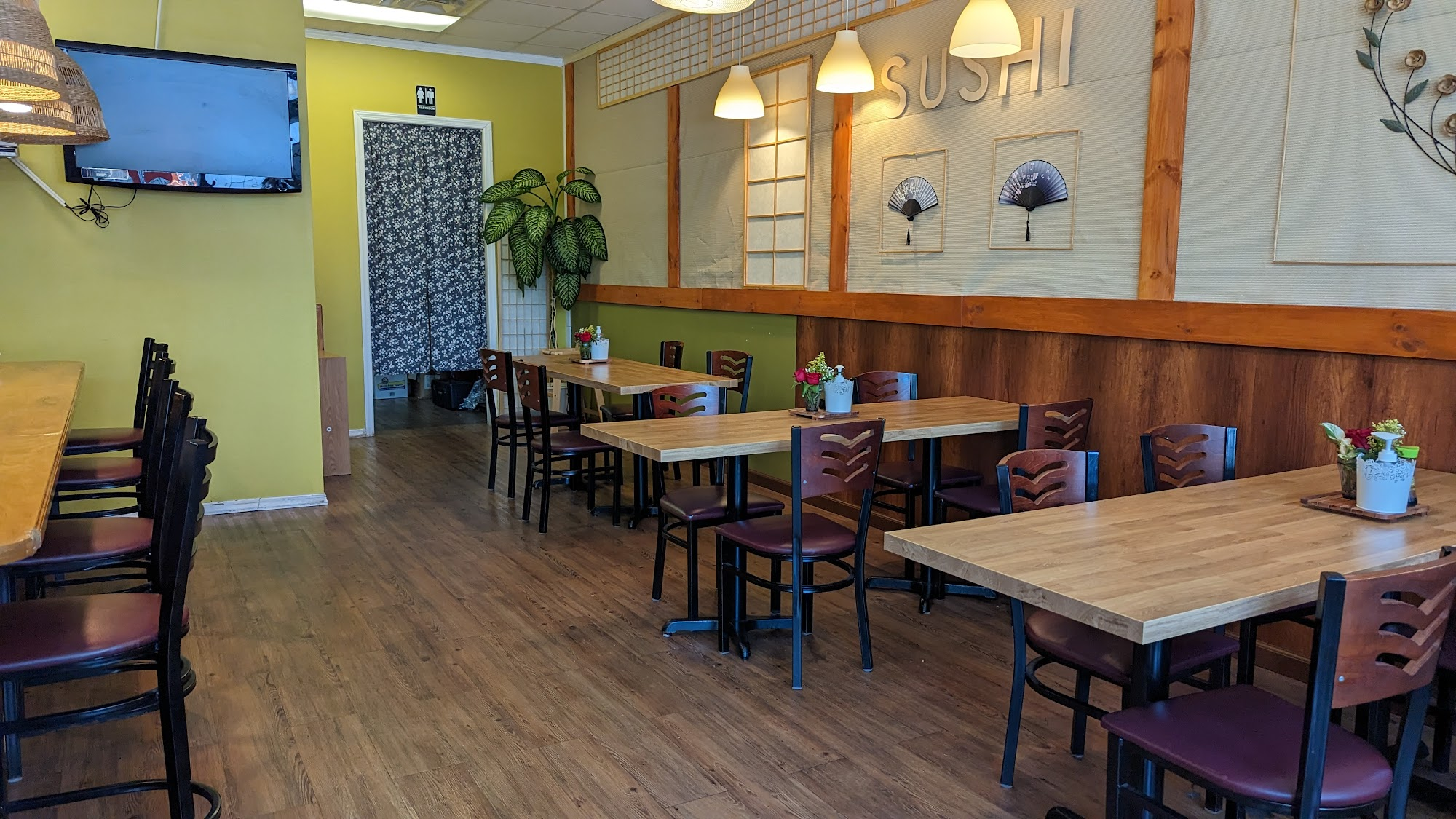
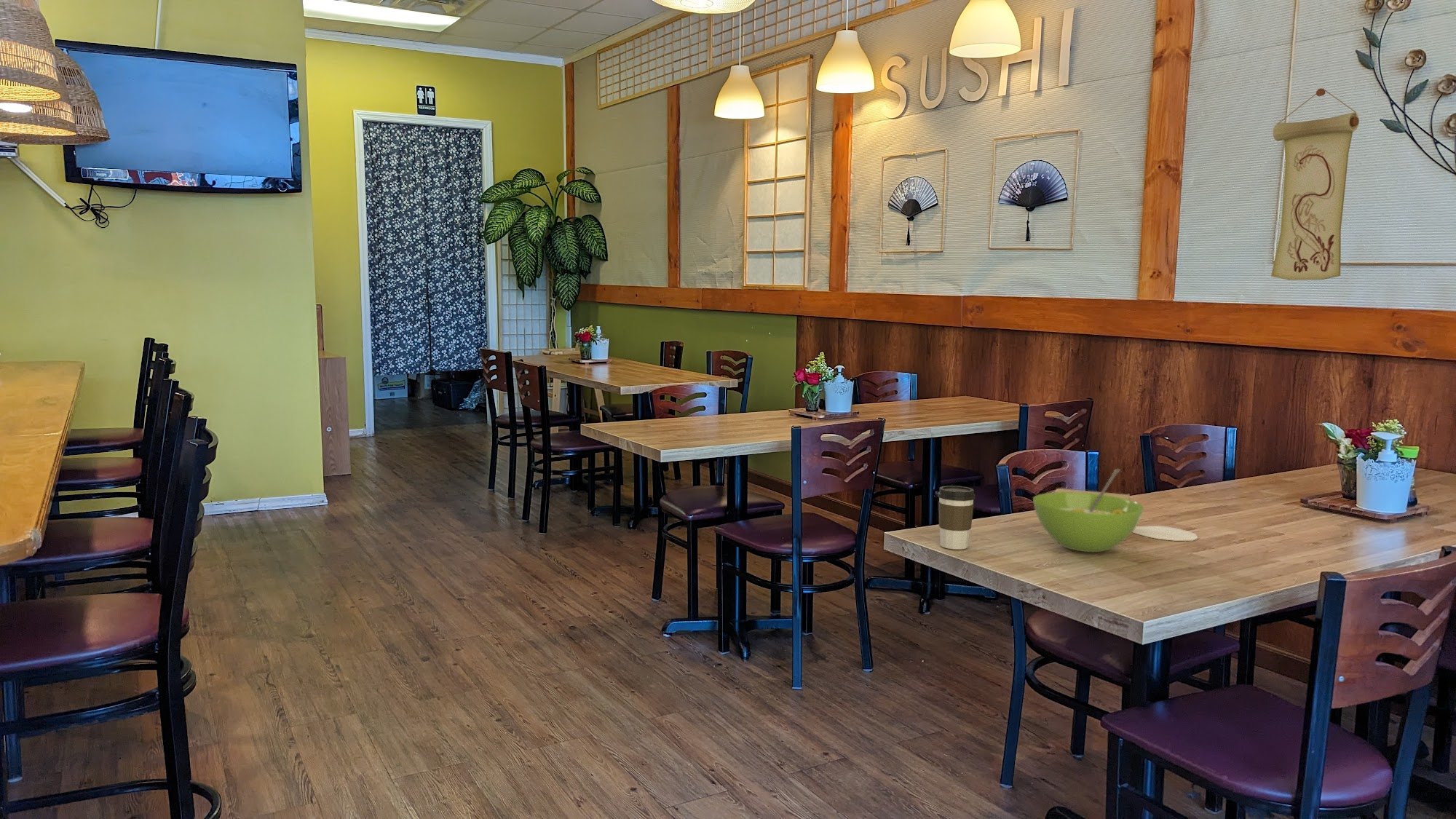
+ soup bowl (1116, 505)
+ coffee cup (955, 517)
+ wall scroll (1310, 184)
